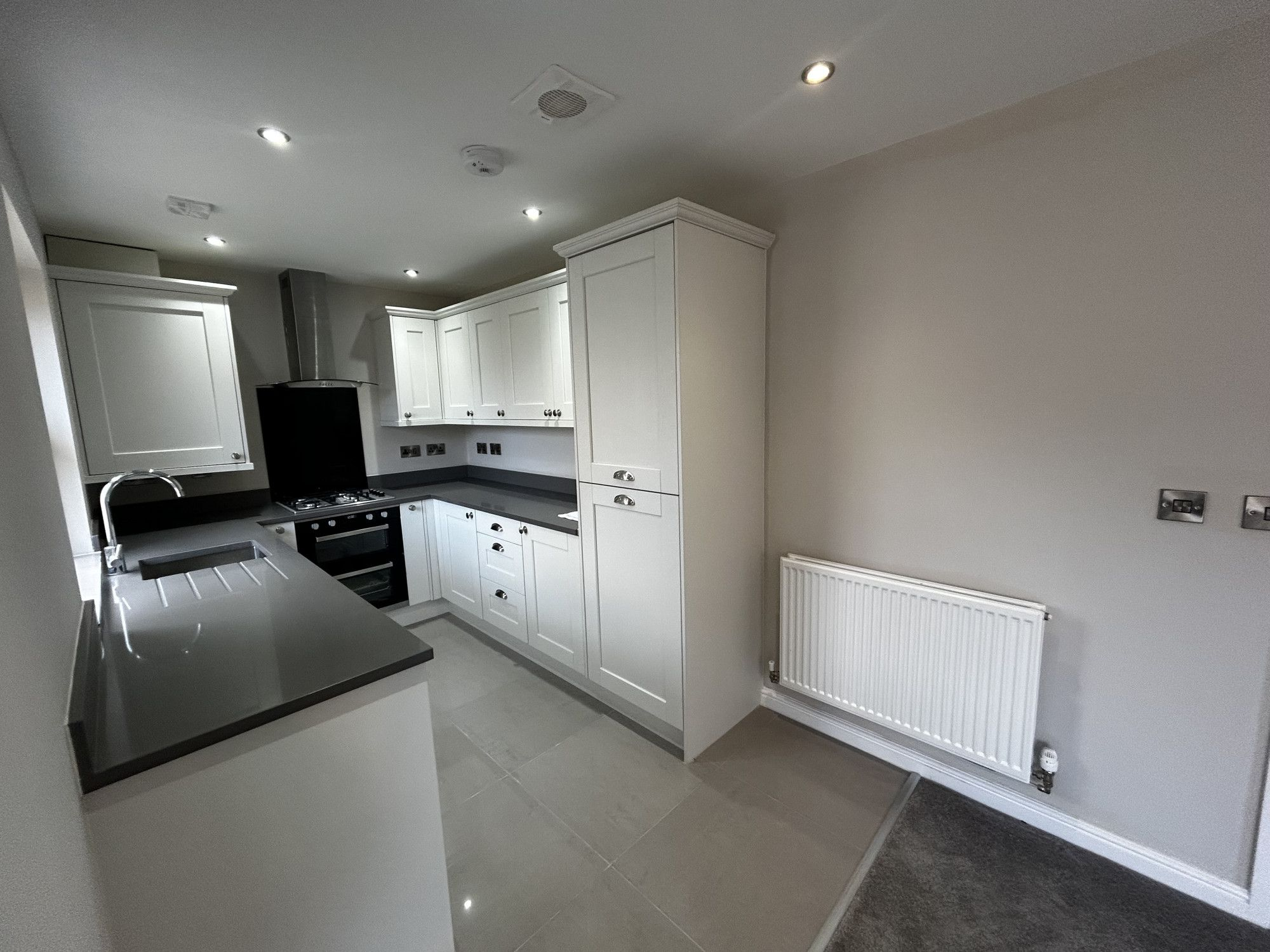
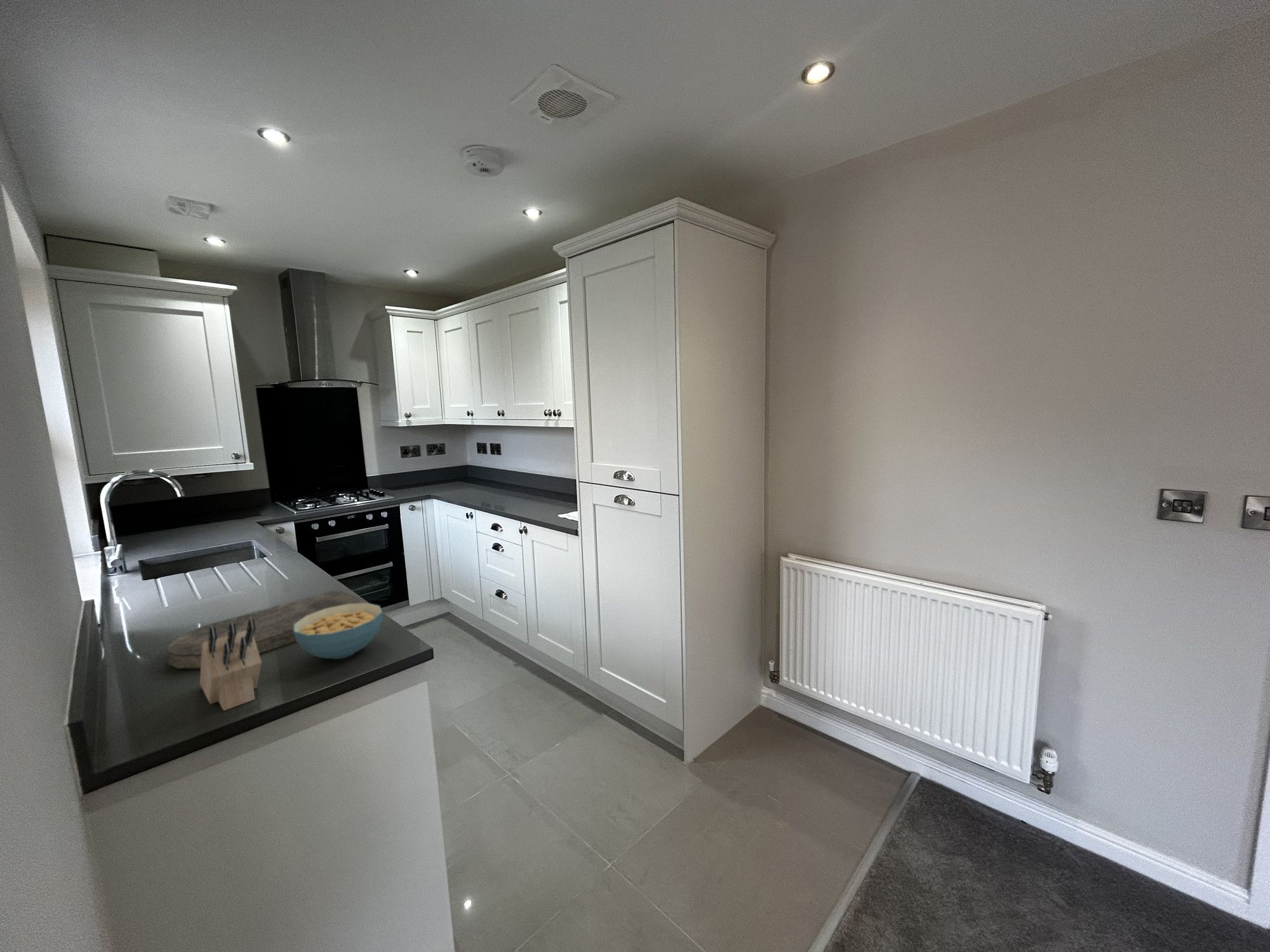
+ cereal bowl (341, 635)
+ knife block (228, 654)
+ cutting board (272, 626)
